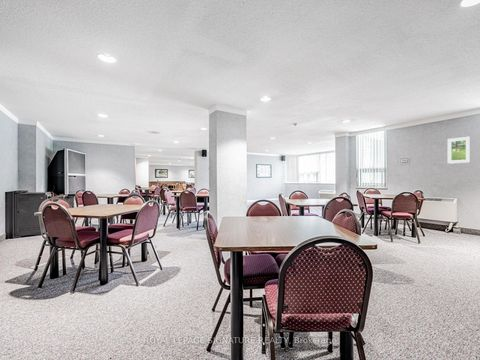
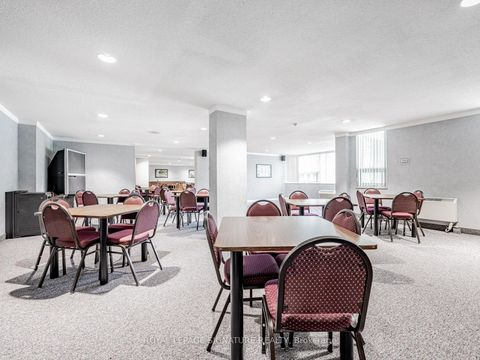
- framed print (458, 150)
